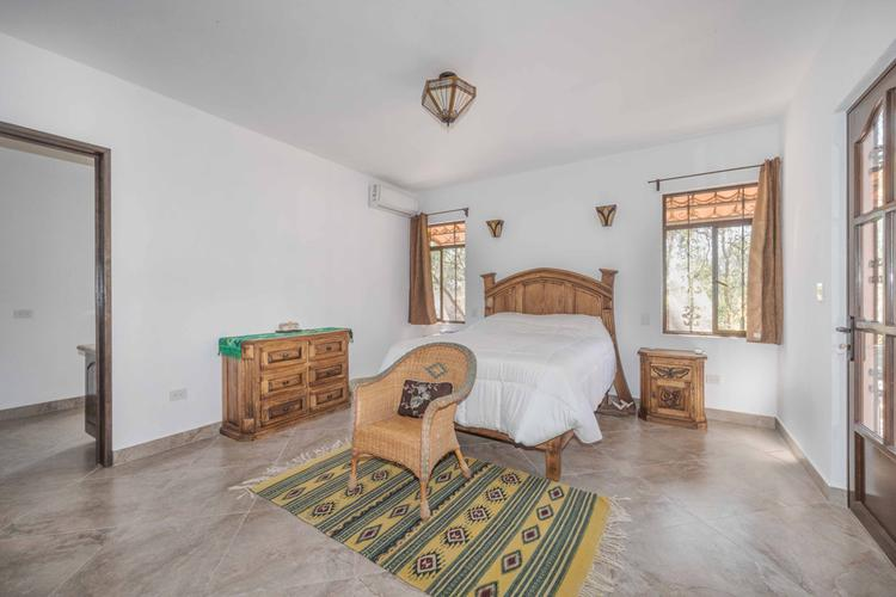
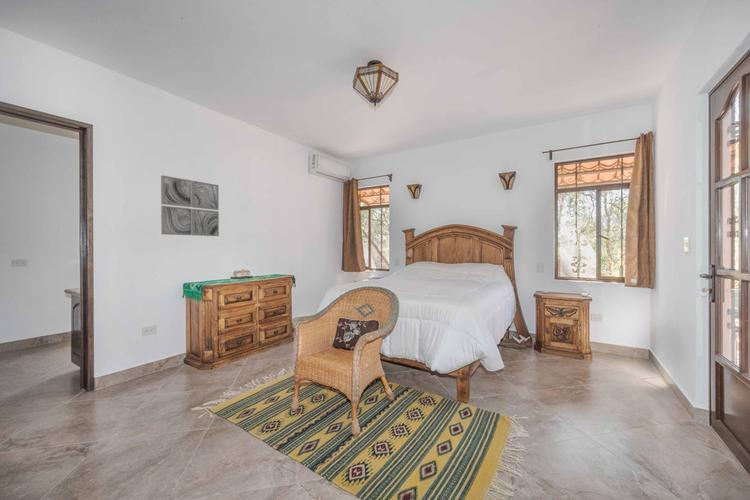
+ wall art (190, 208)
